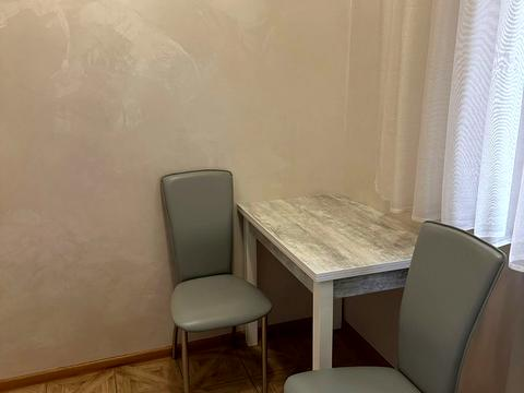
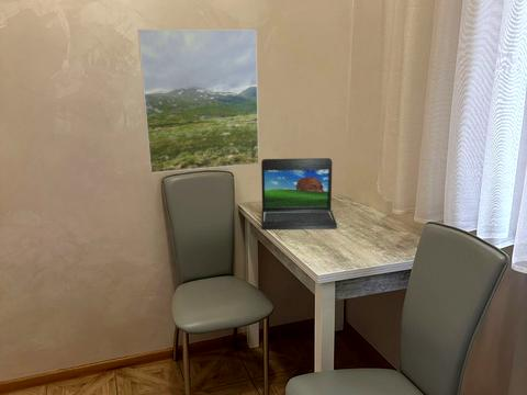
+ laptop (298, 192)
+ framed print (202, 101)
